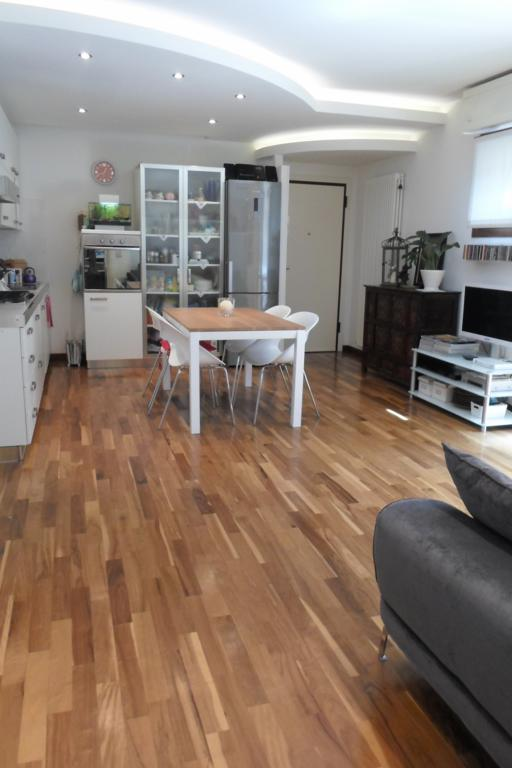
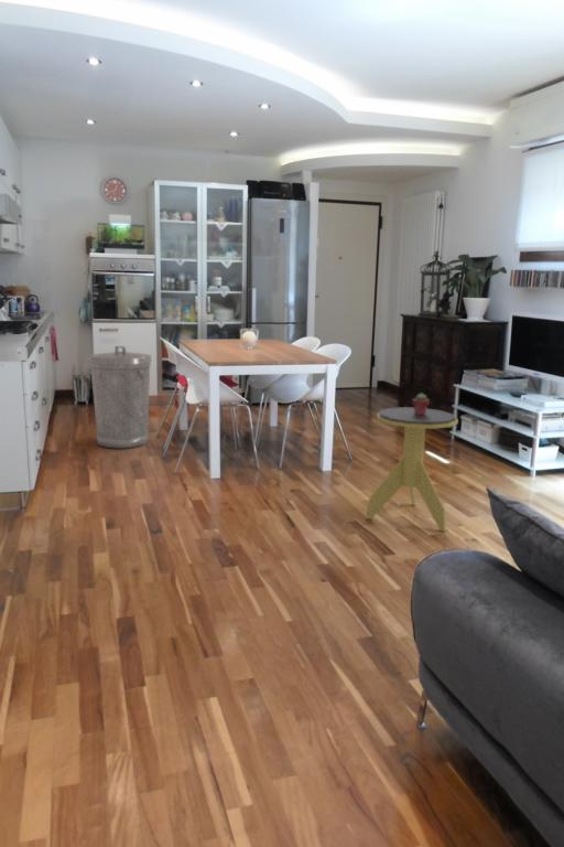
+ potted succulent (420, 403)
+ trash can (121, 395)
+ side table (414, 467)
